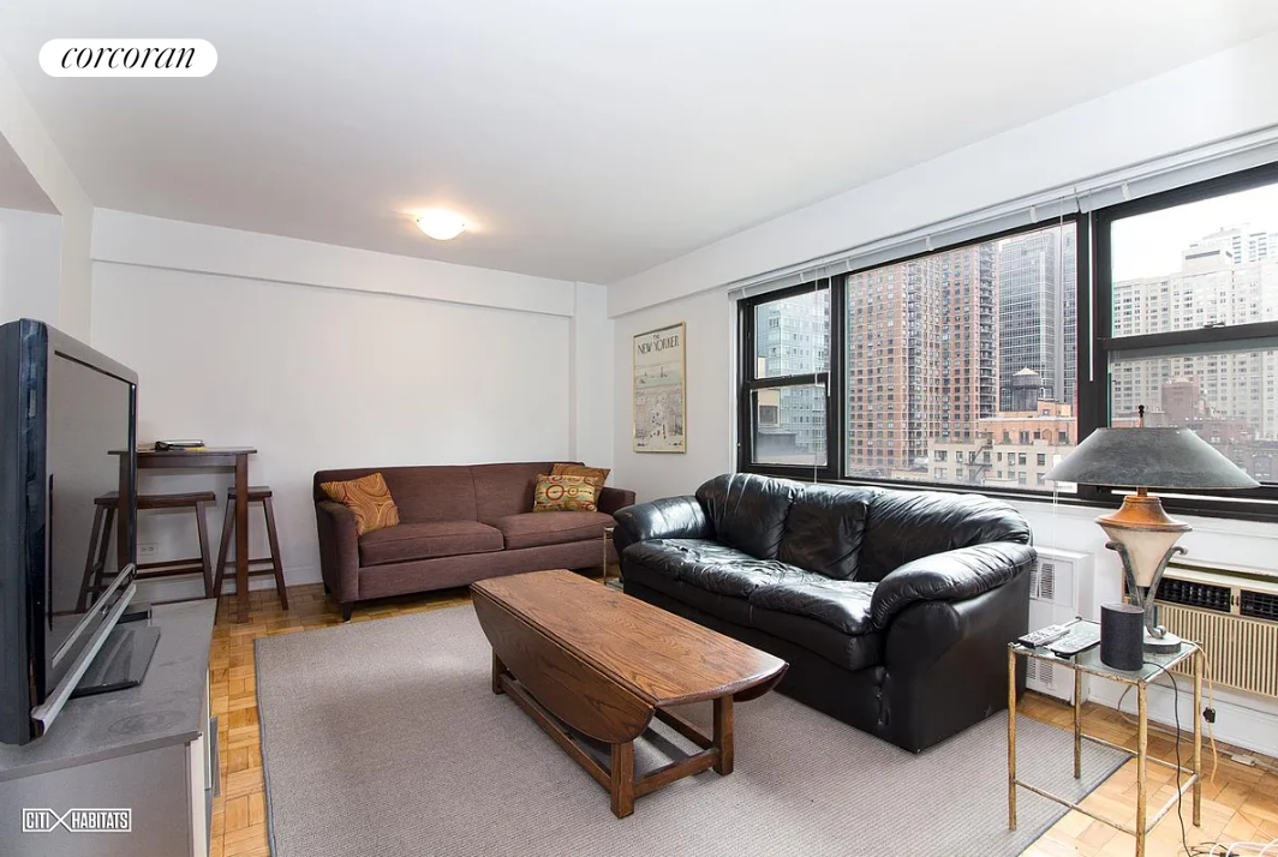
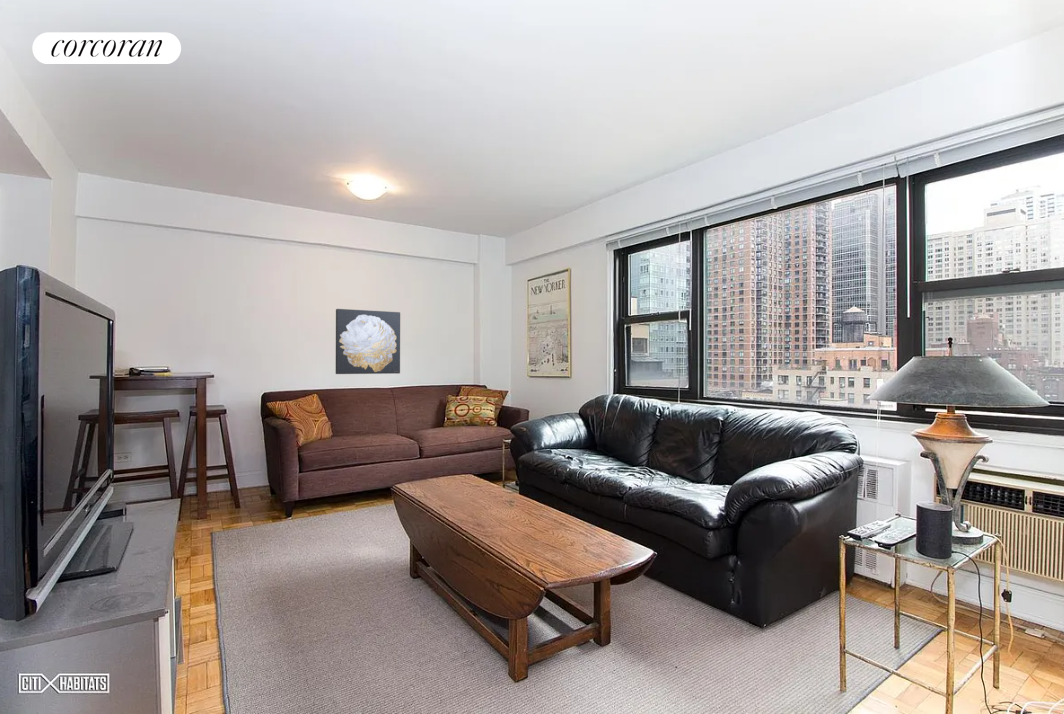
+ wall art (368, 342)
